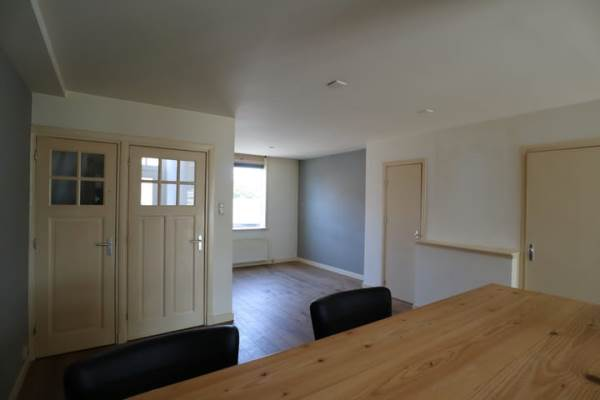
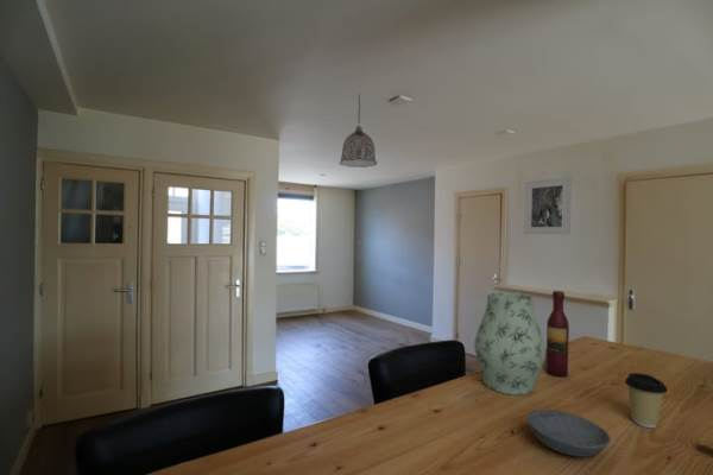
+ pendant lamp (358, 128)
+ wine bottle (557, 331)
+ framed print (547, 207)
+ vase (509, 340)
+ bowl (566, 436)
+ coffee cup (644, 400)
